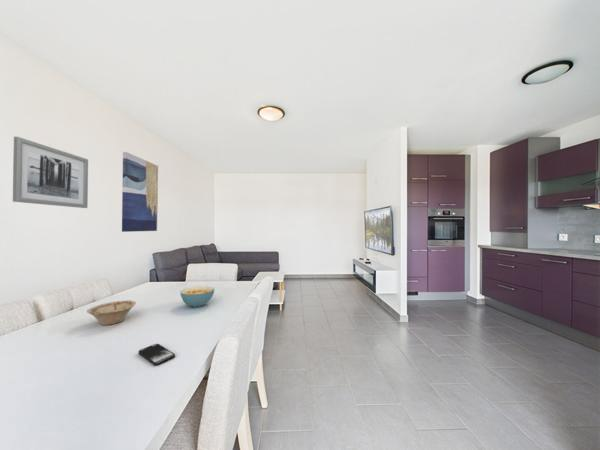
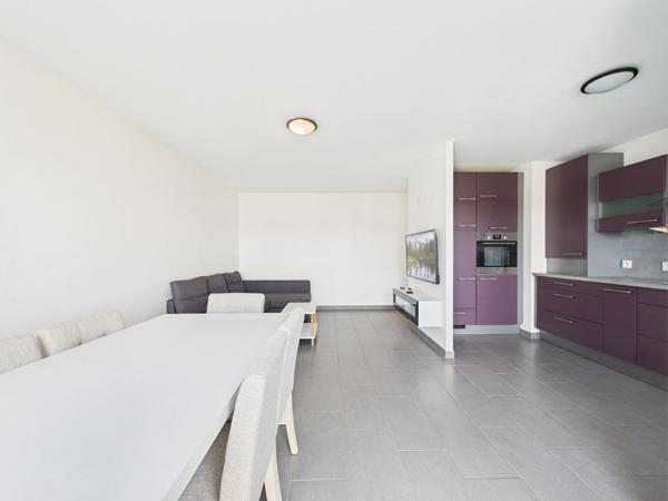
- smartphone (156, 353)
- dish (112, 313)
- wall art (141, 195)
- cereal bowl (197, 297)
- wall art (56, 177)
